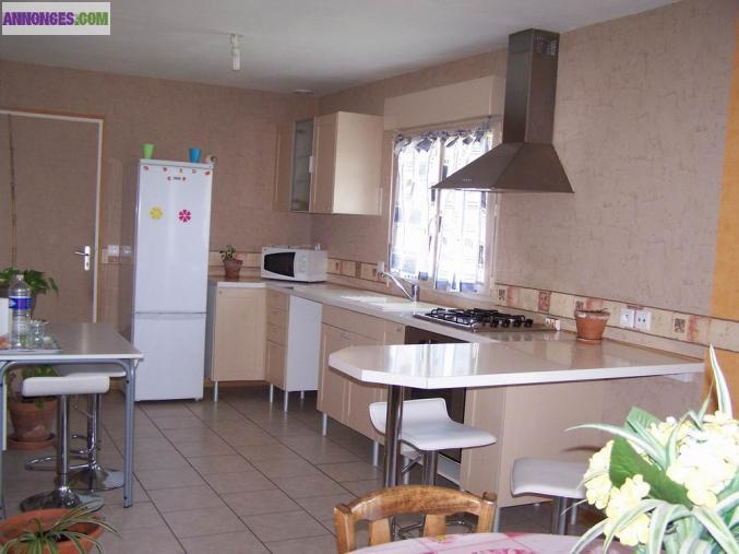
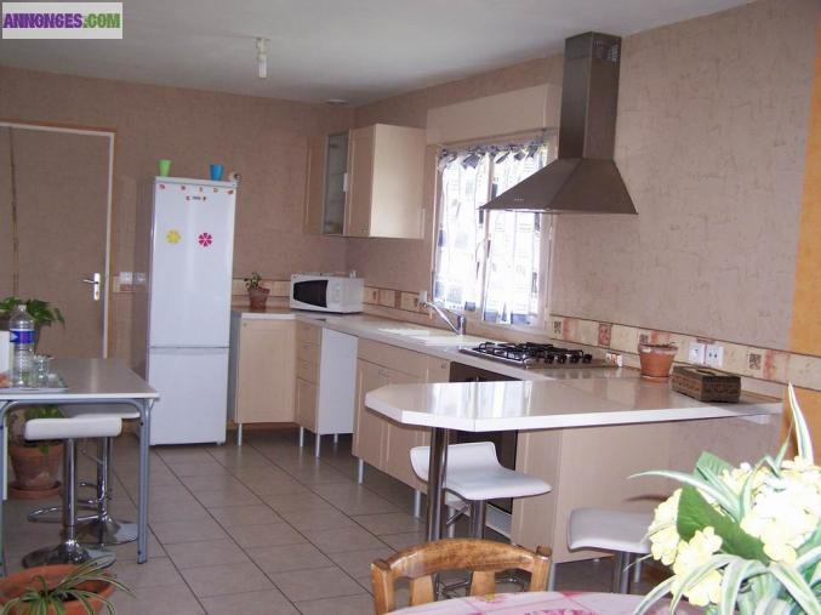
+ tissue box (705, 383)
